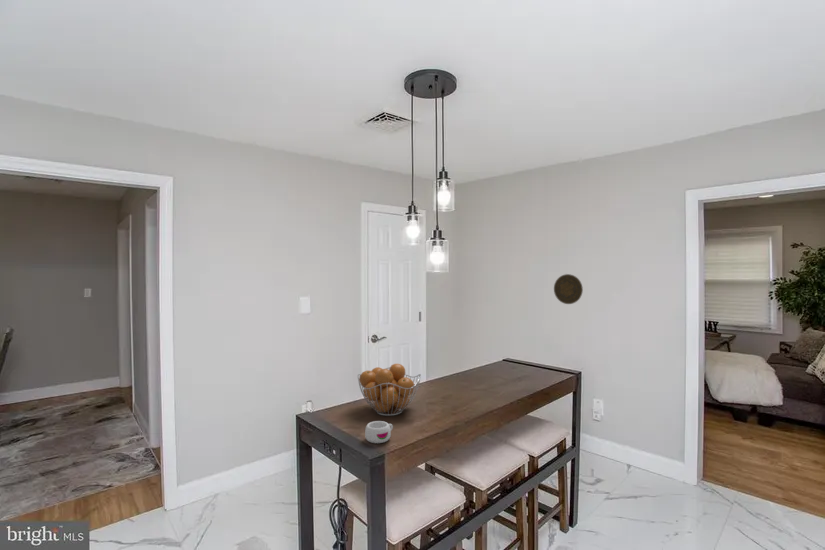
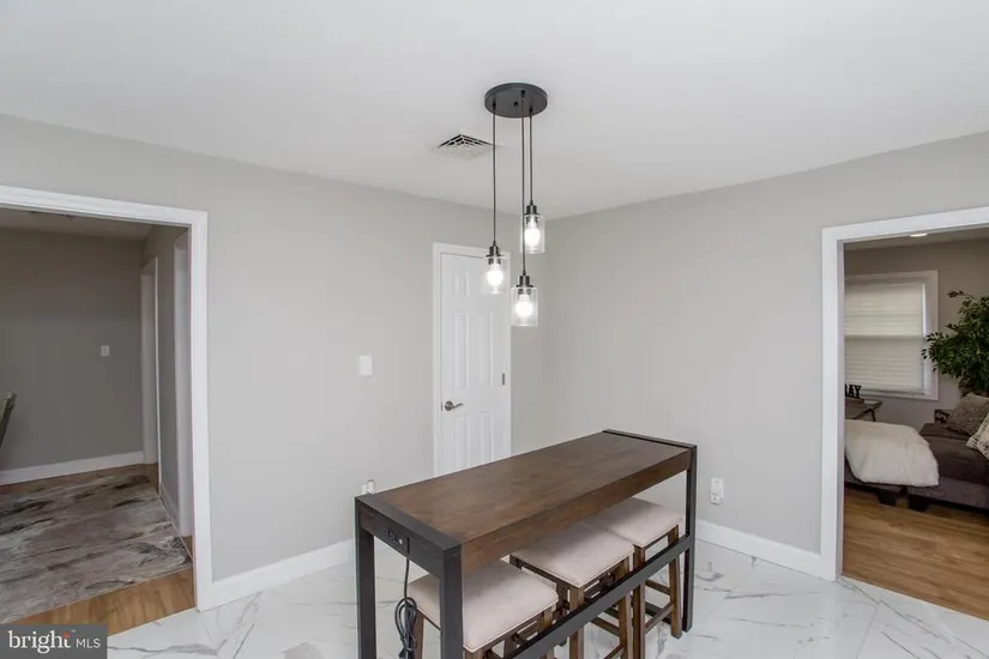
- fruit basket (389, 388)
- decorative plate (567, 289)
- mug (380, 431)
